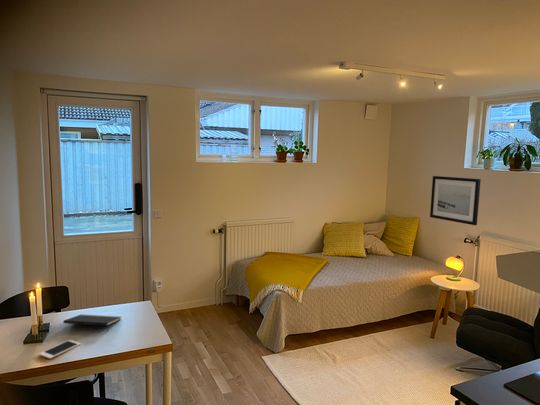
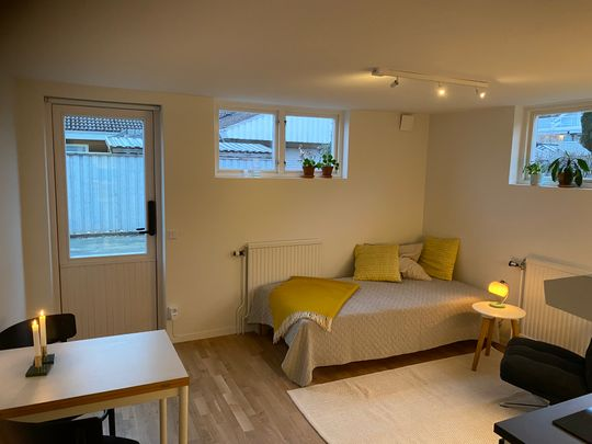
- cell phone (60, 348)
- notepad (93, 319)
- wall art (453, 199)
